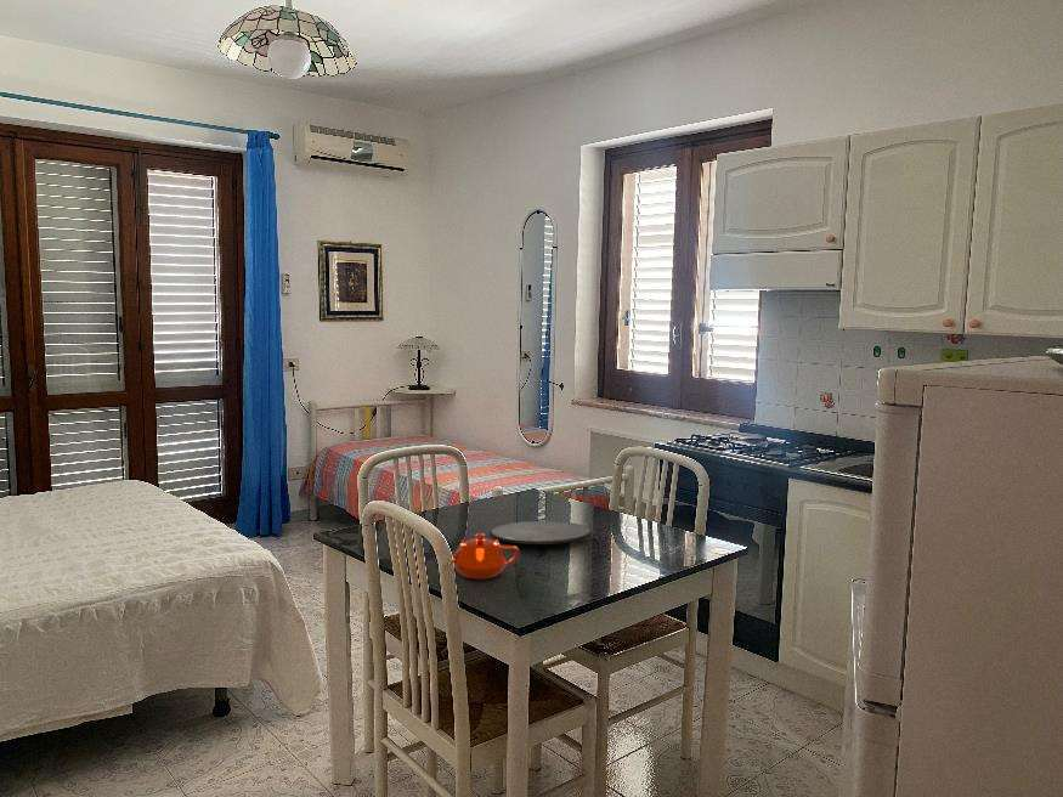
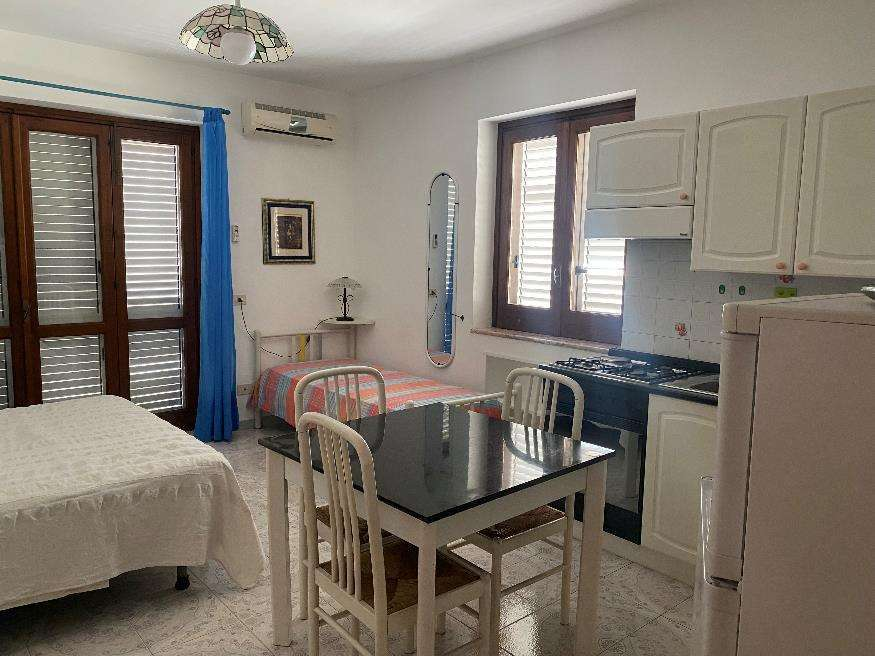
- plate (541, 531)
- teapot (476, 553)
